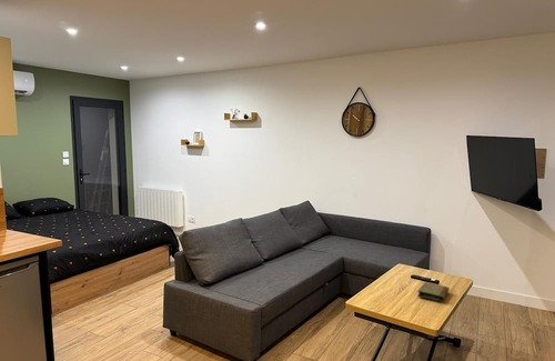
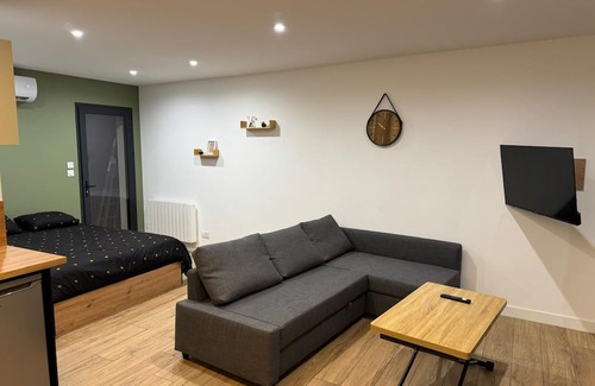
- book (434, 290)
